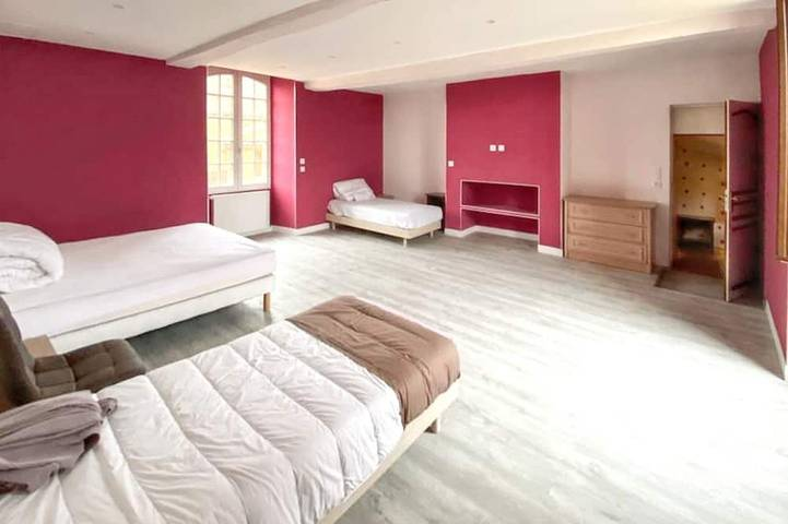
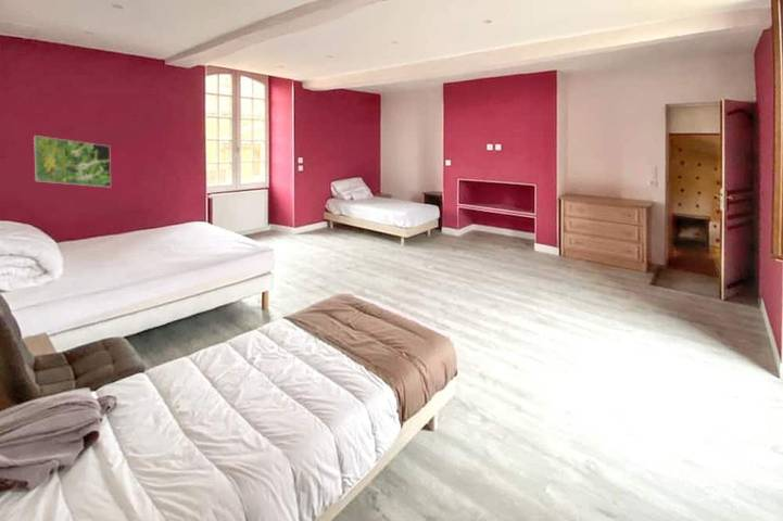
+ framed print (74, 163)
